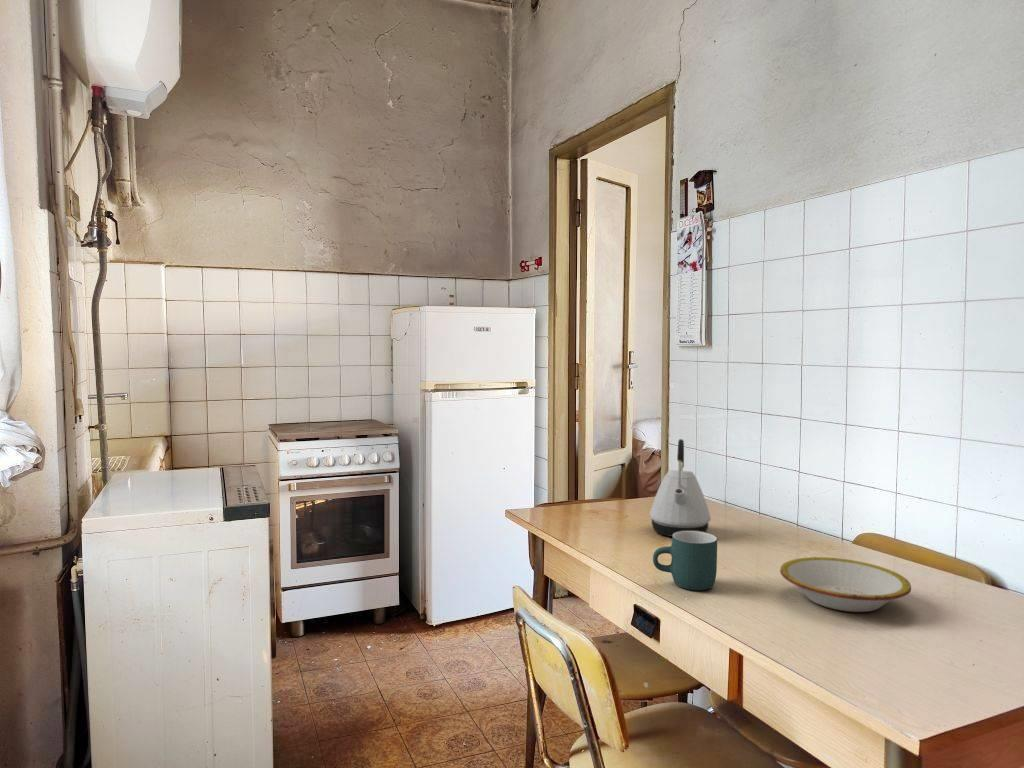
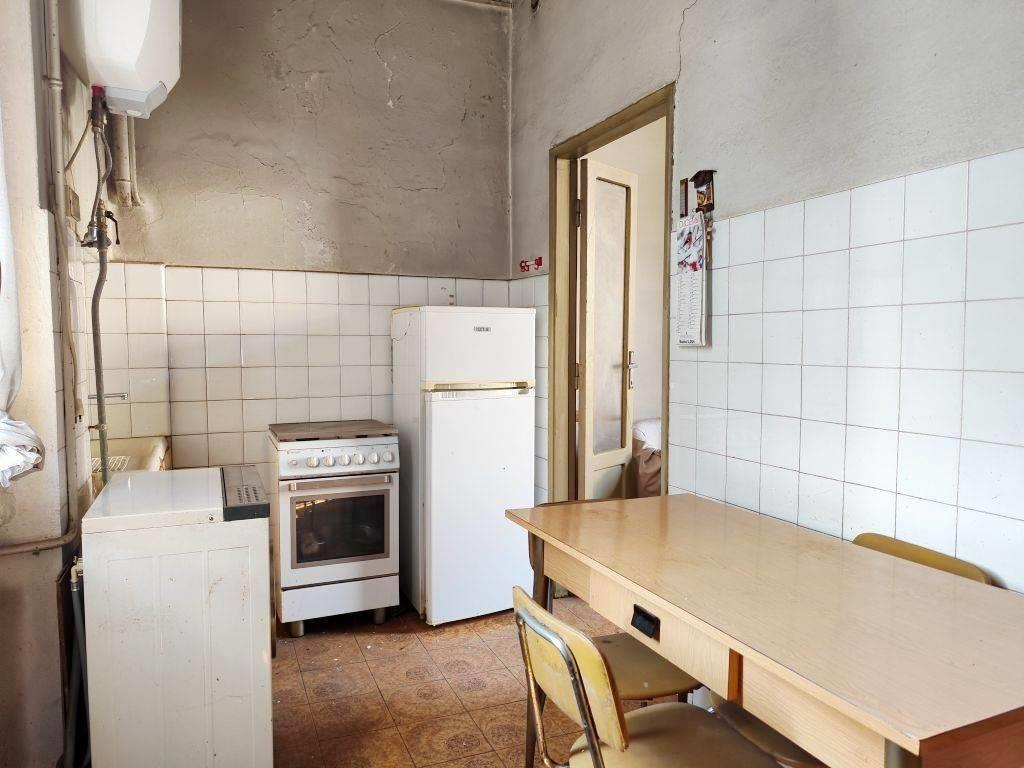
- kettle (680, 486)
- bowl (842, 587)
- mug (686, 561)
